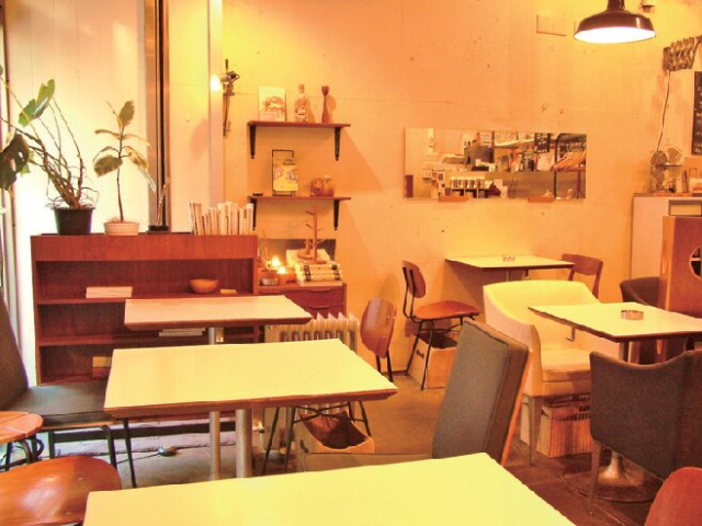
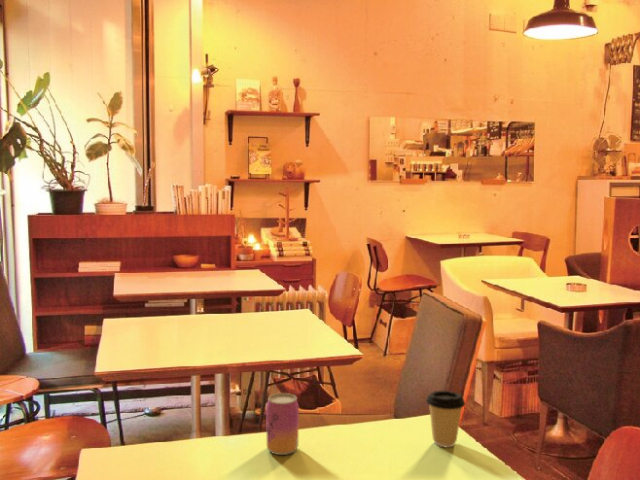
+ coffee cup (445, 418)
+ beer can (282, 423)
